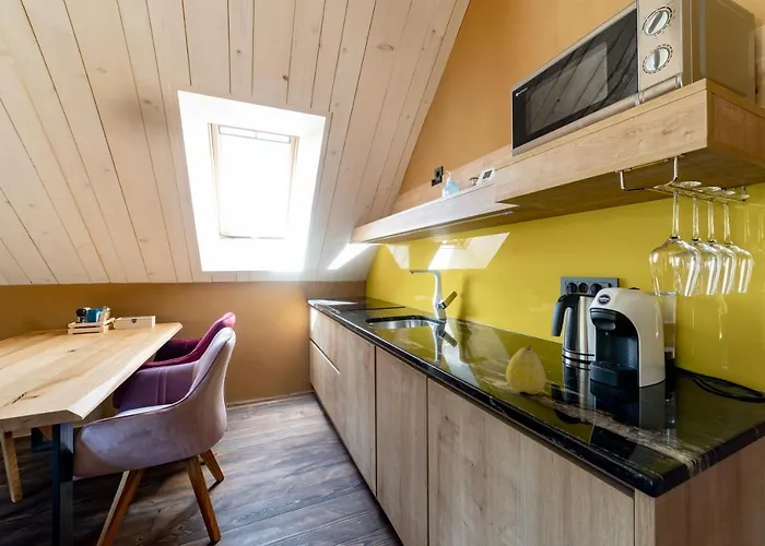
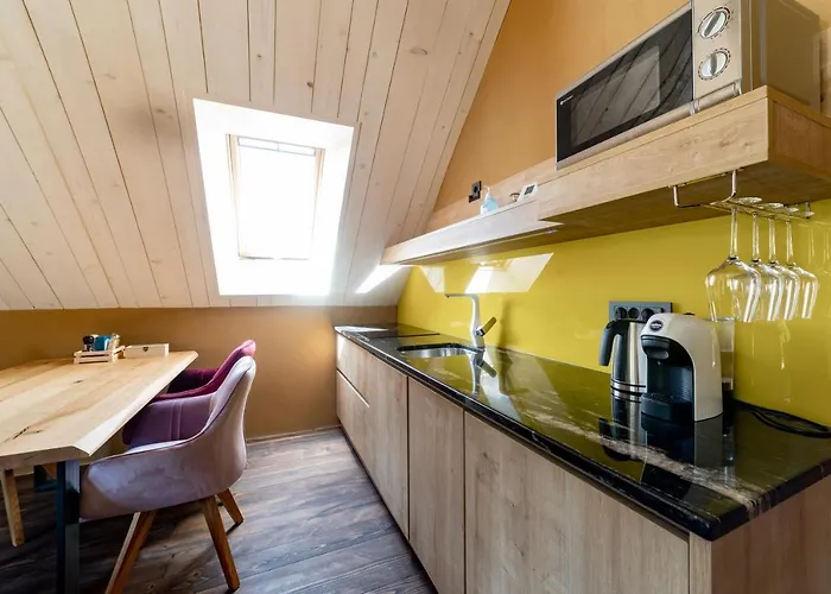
- fruit (525, 368)
